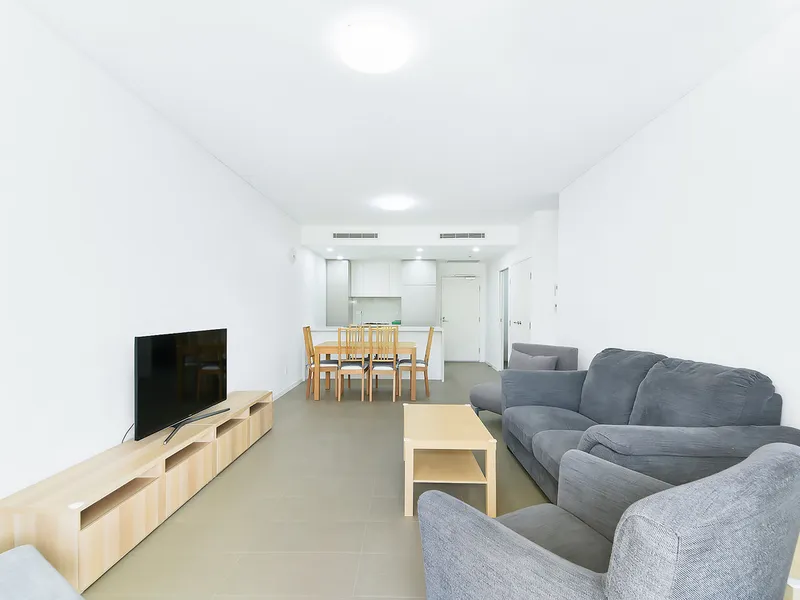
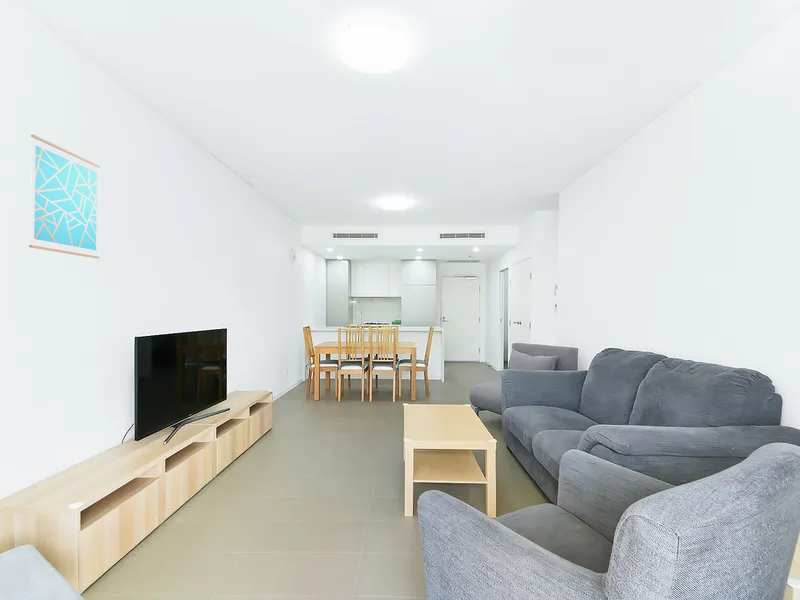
+ wall art (68, 202)
